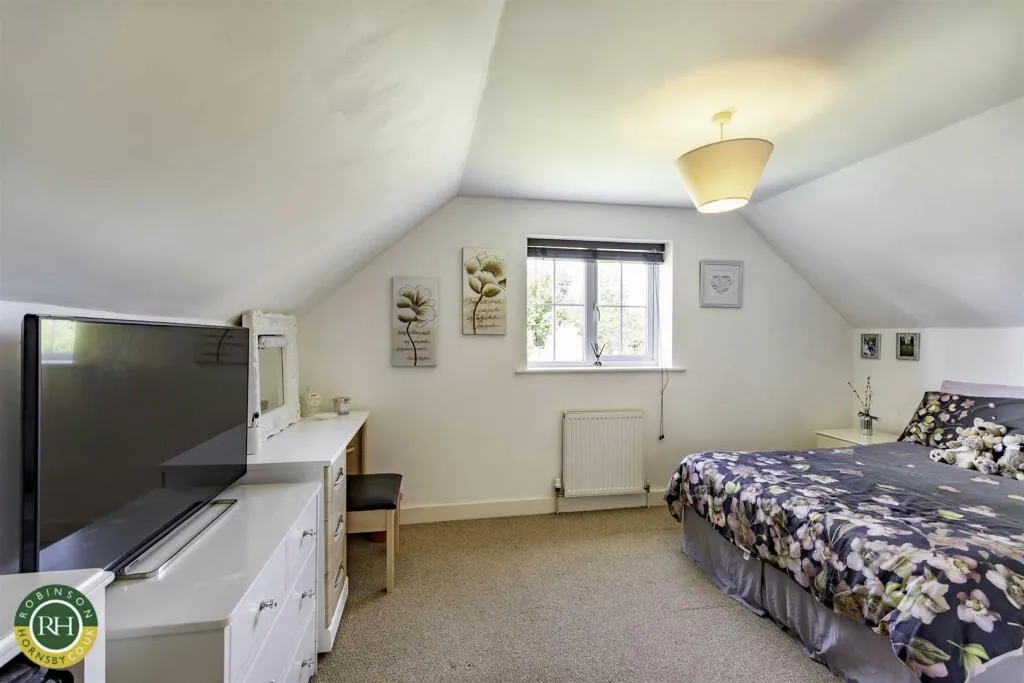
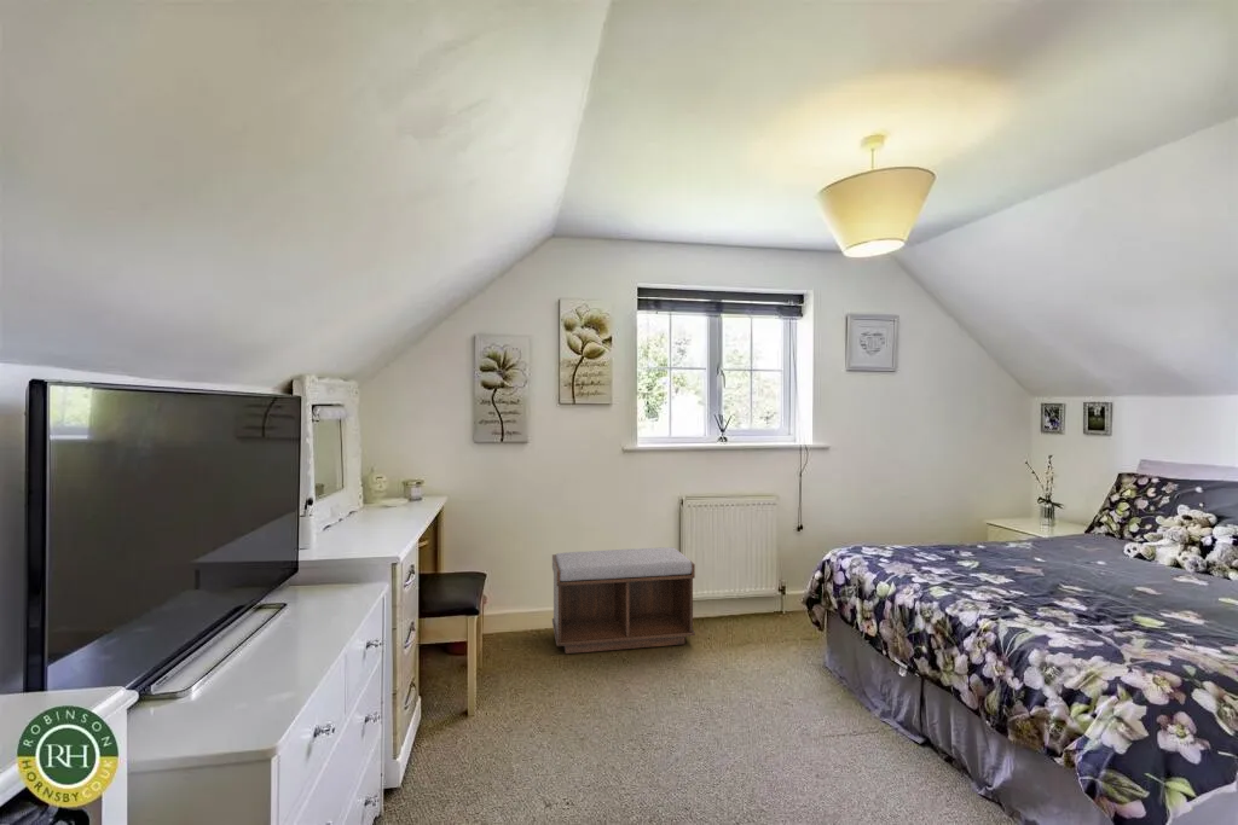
+ bench (620, 595)
